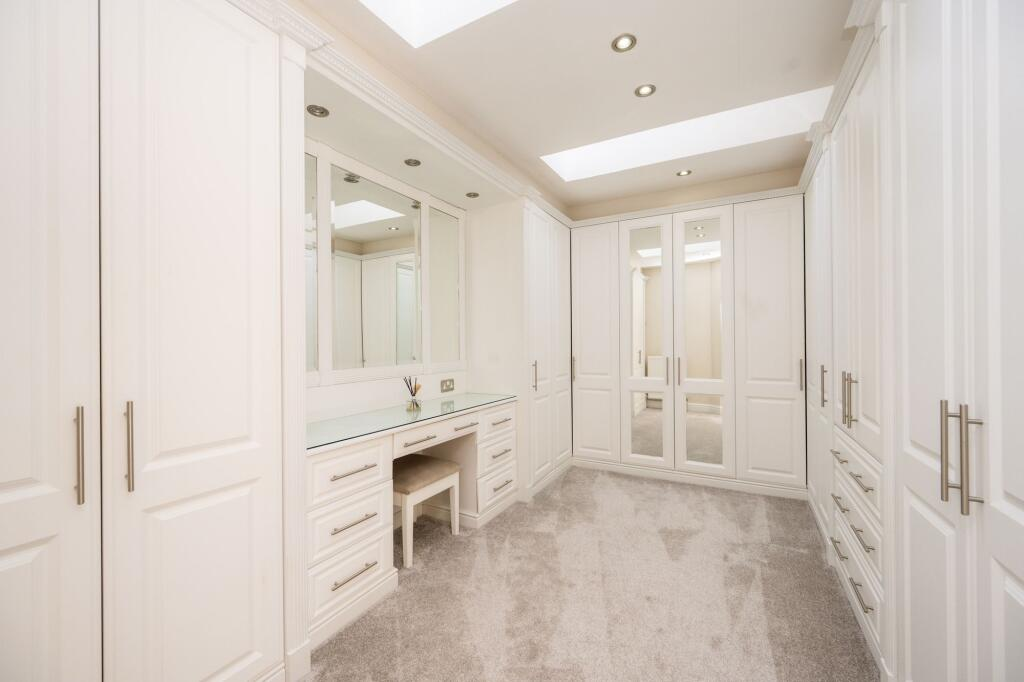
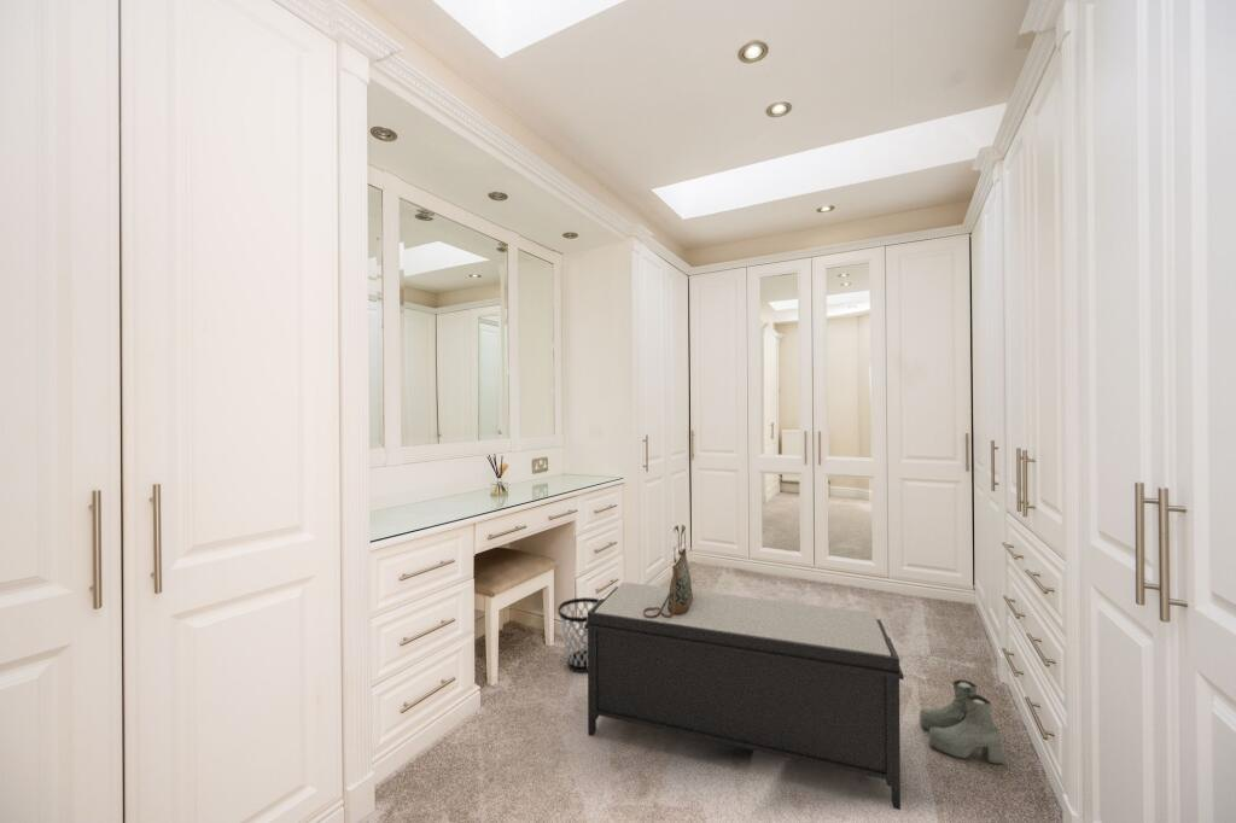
+ wastebasket (583, 635)
+ handbag (672, 566)
+ bench (733, 673)
+ boots (958, 714)
